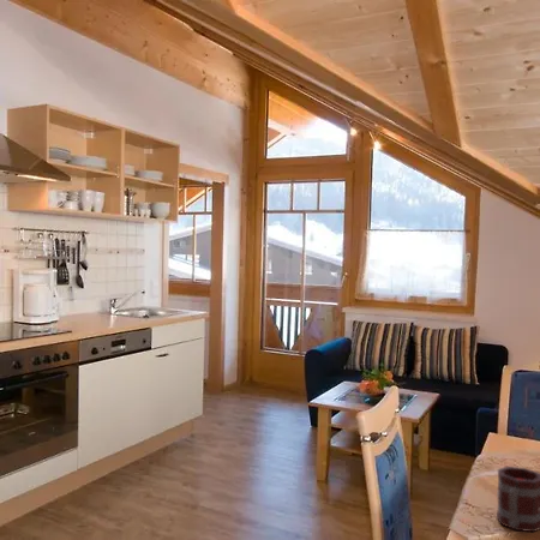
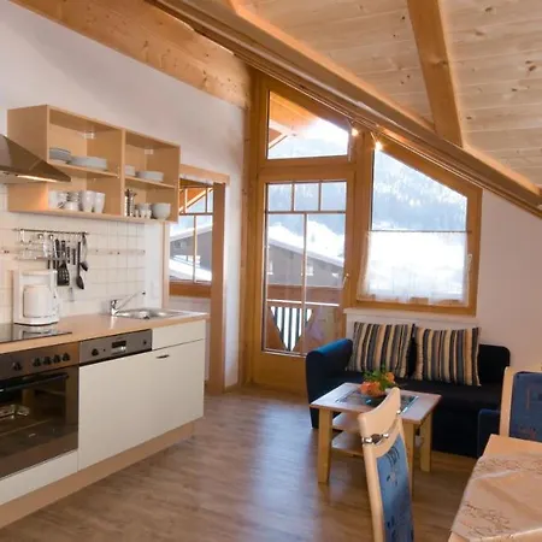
- mug (517, 500)
